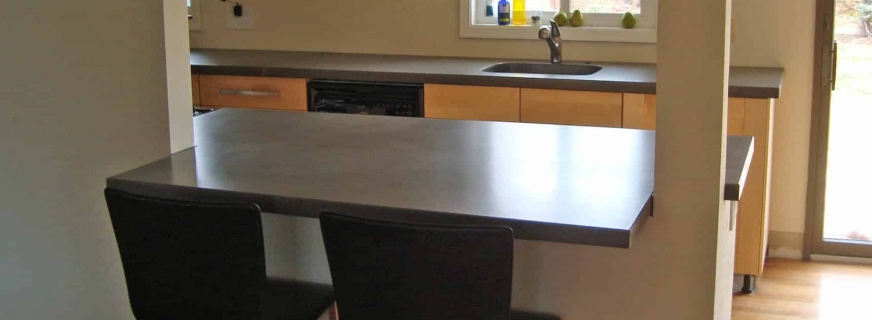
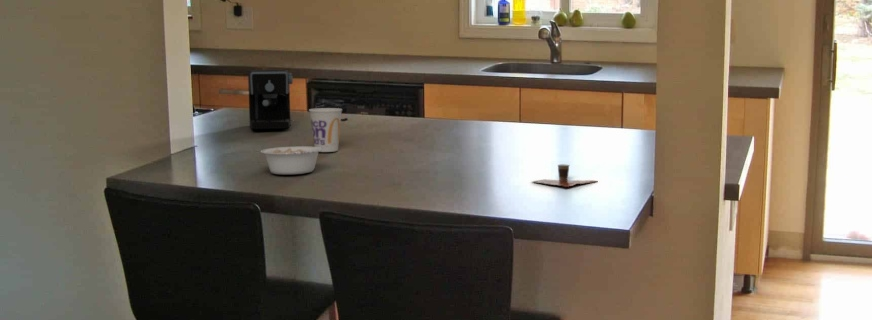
+ coffee maker (289, 97)
+ cup (326, 129)
+ legume (294, 158)
+ cup (564, 173)
